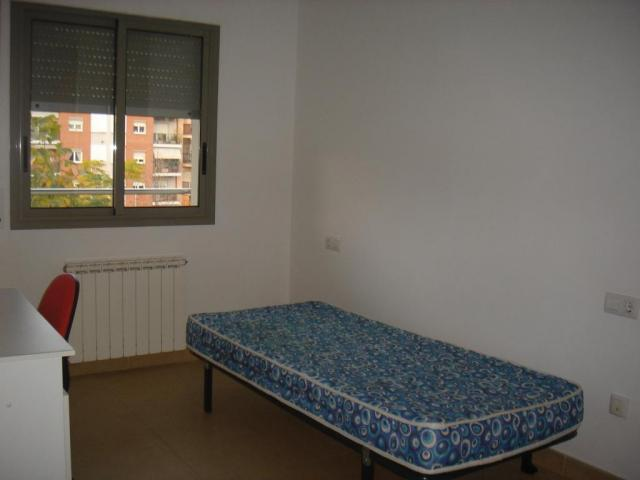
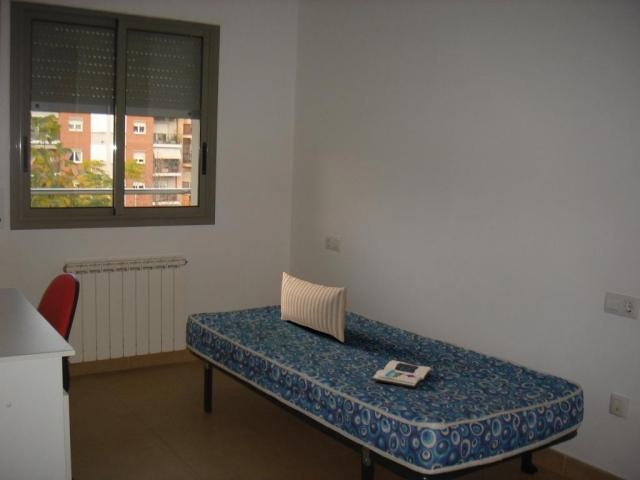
+ pillow (311, 305)
+ book (402, 372)
